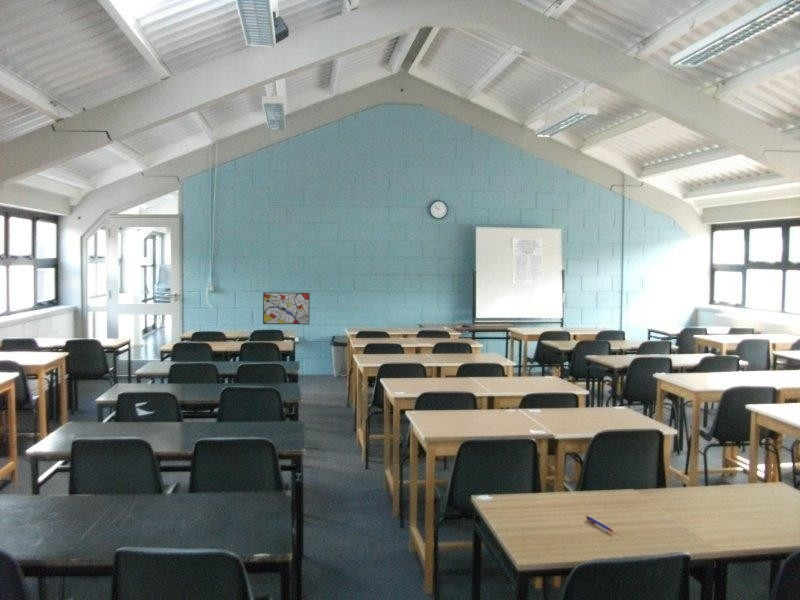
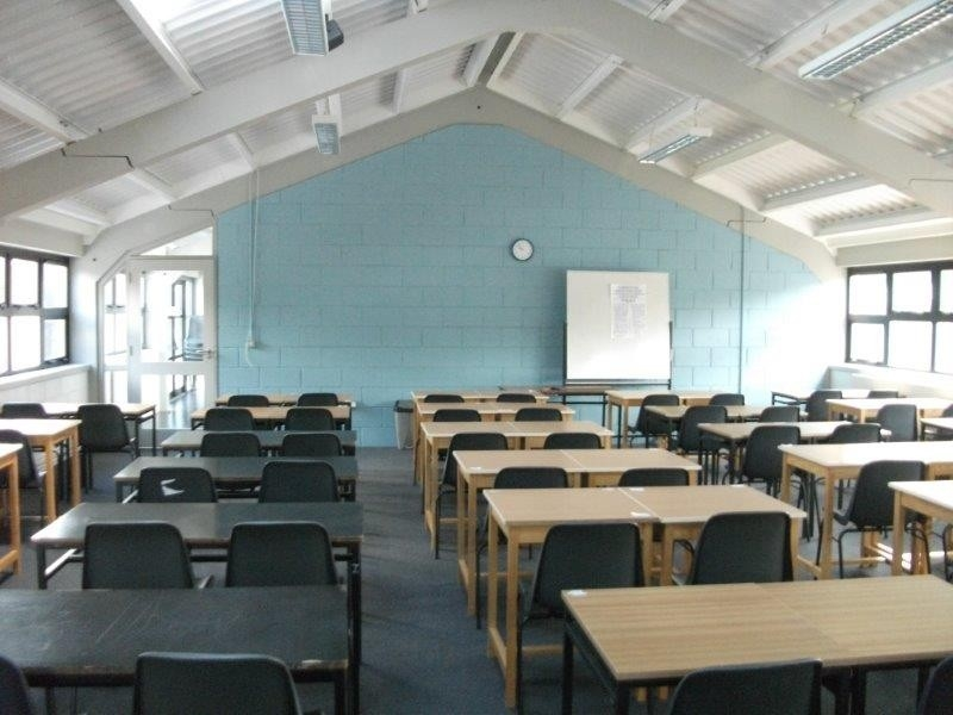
- pen (599, 523)
- wall art (286, 308)
